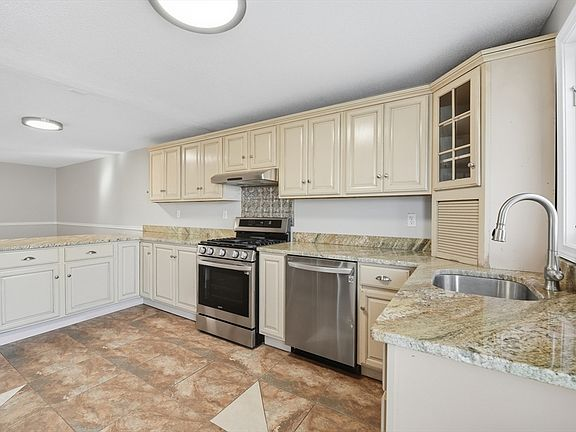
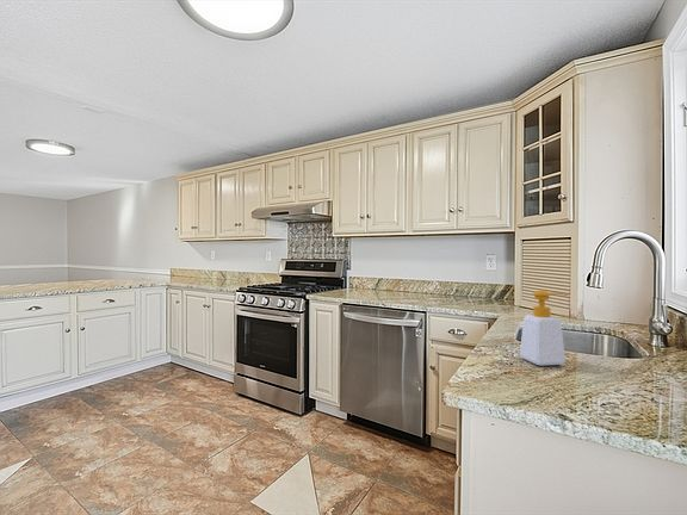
+ soap bottle (547, 325)
